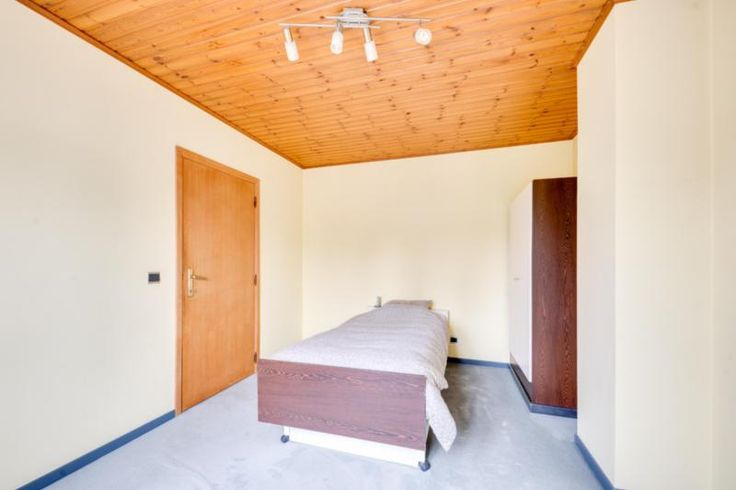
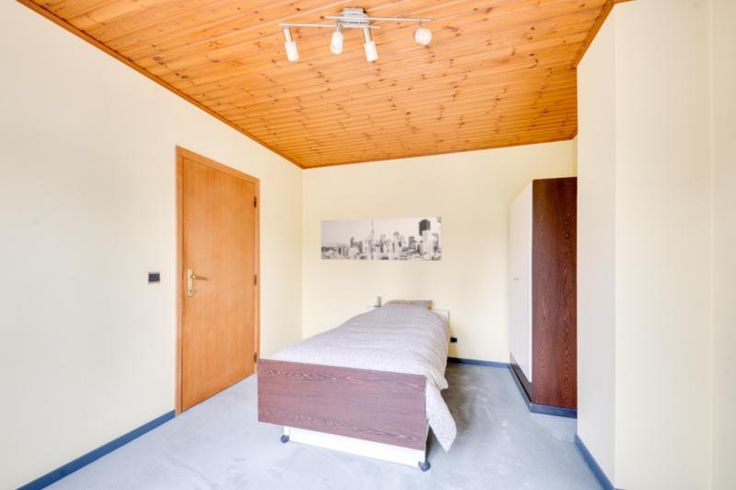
+ wall art (377, 239)
